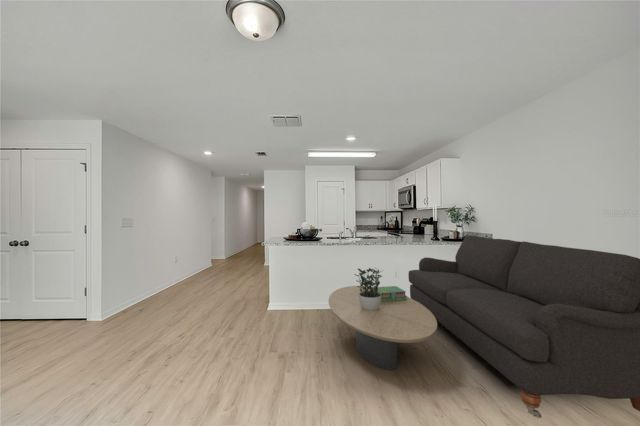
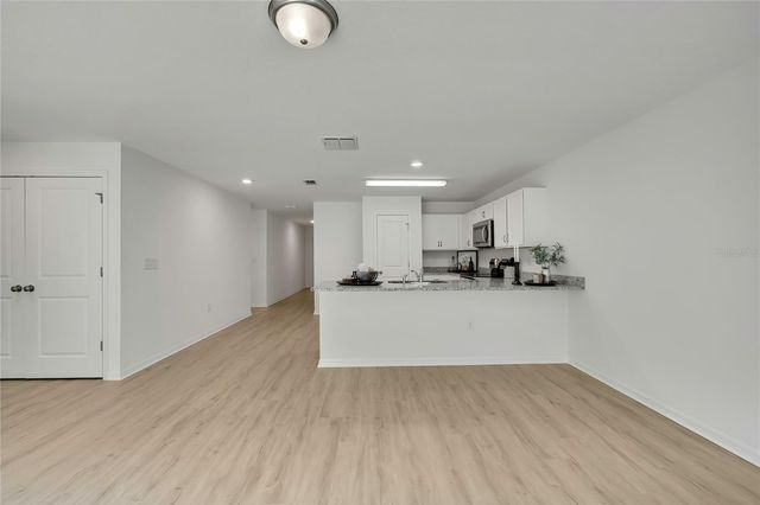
- stack of books (387, 293)
- potted plant (369, 287)
- sofa (494, 293)
- coffee table (376, 327)
